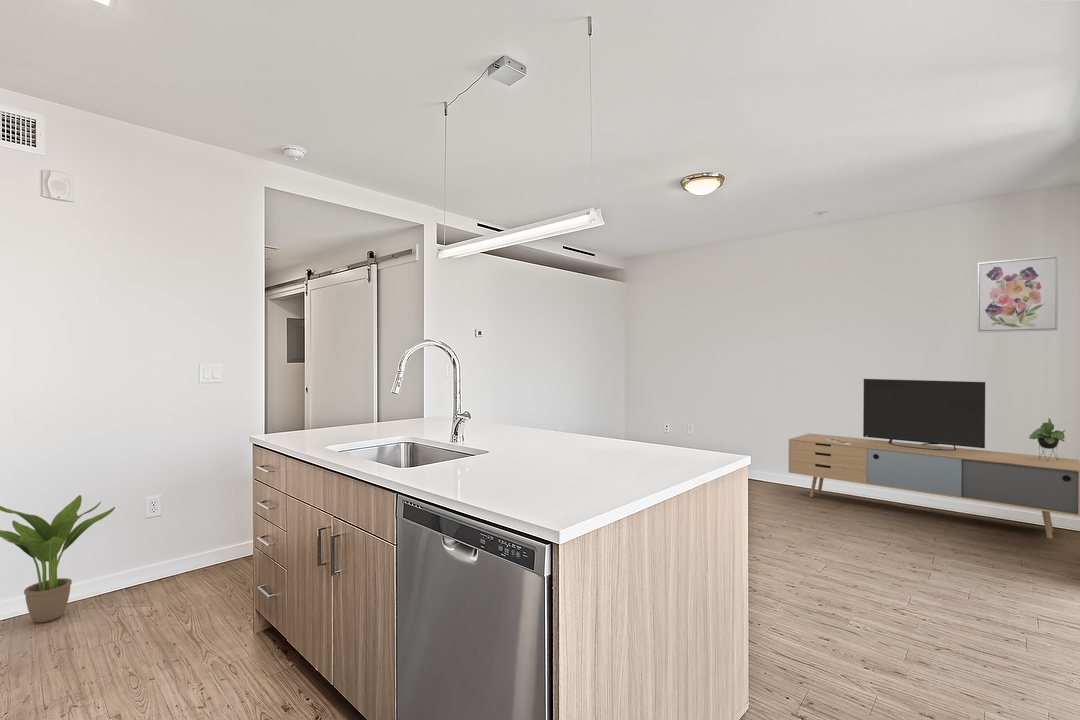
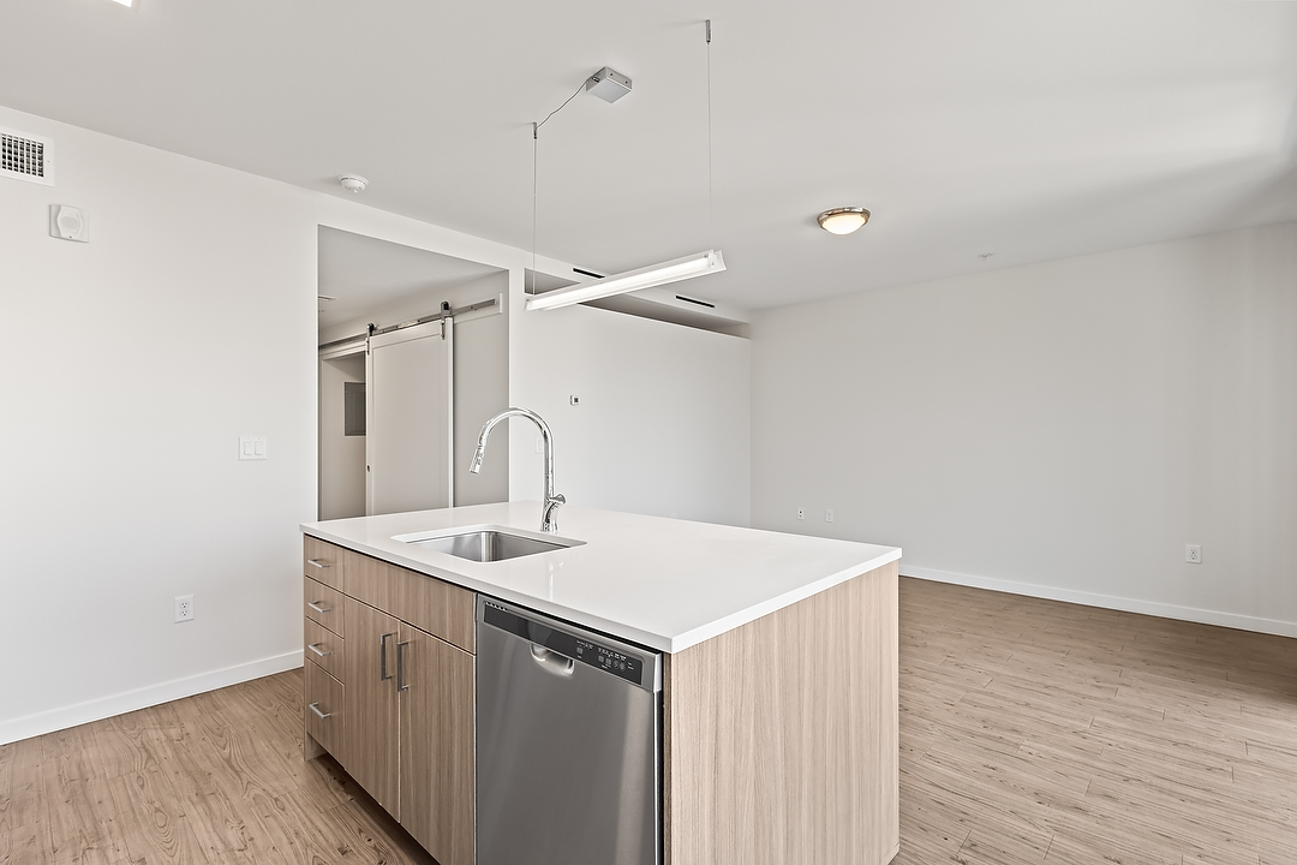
- media console (918, 446)
- wall art (1016, 295)
- potted plant (54, 555)
